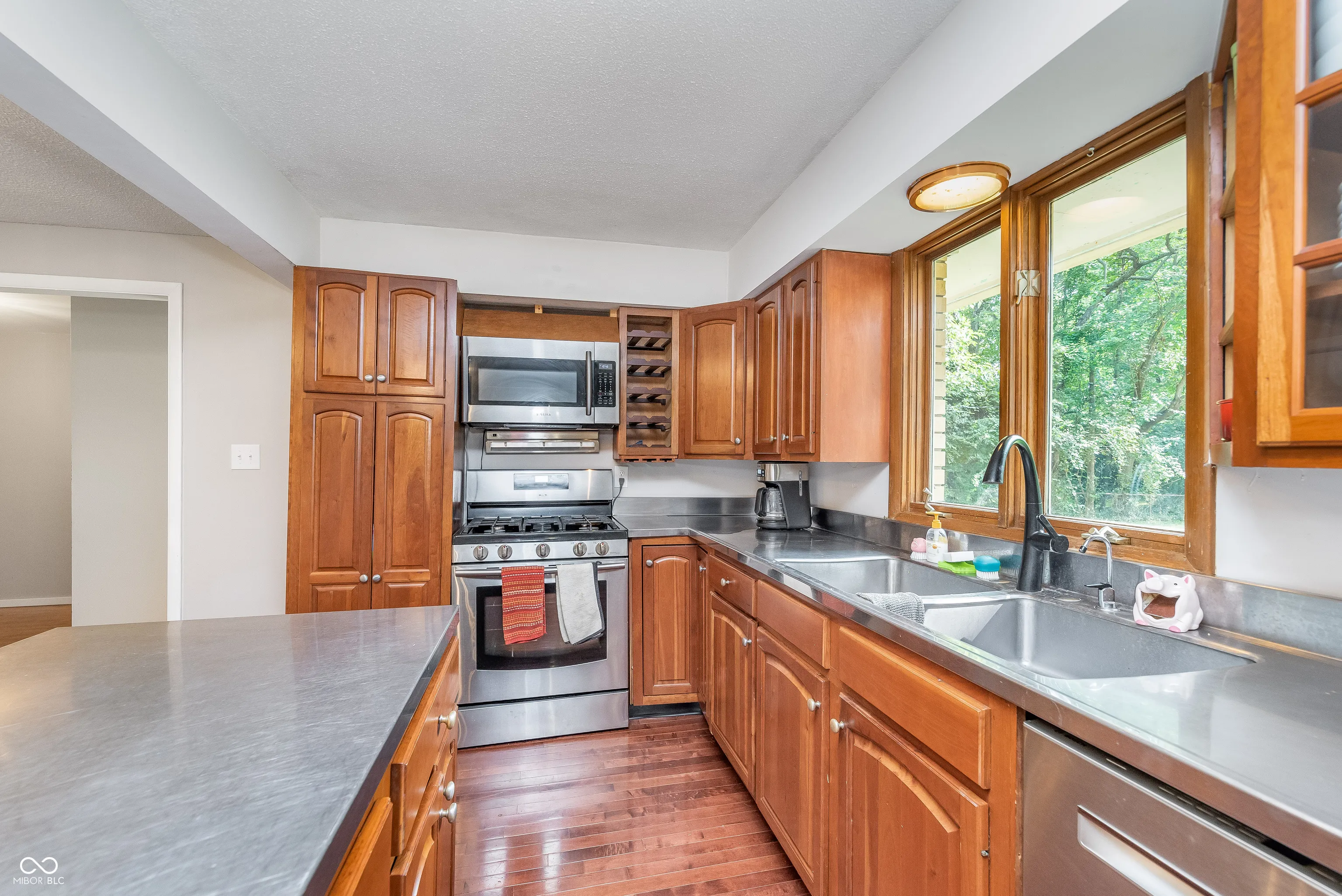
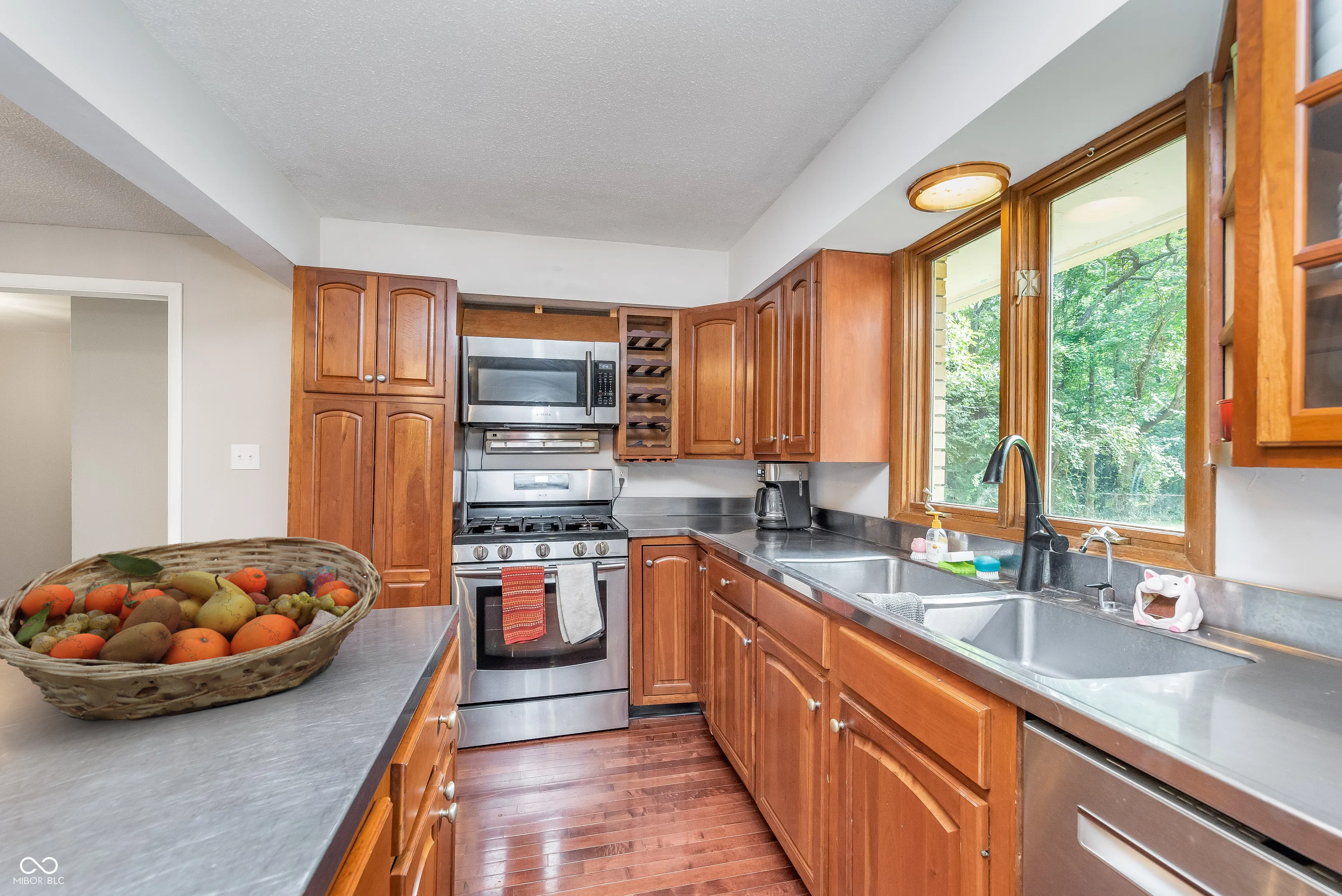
+ fruit basket (214, 615)
